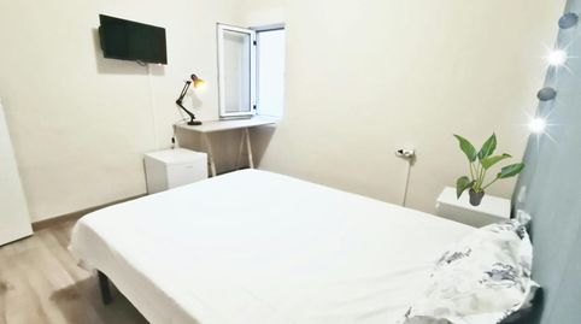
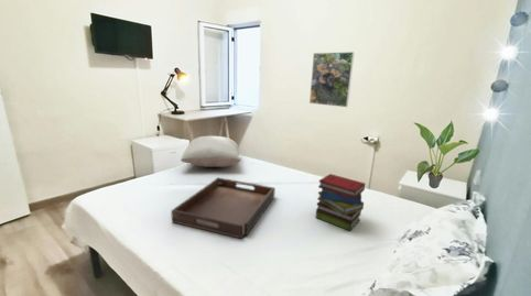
+ serving tray (228, 202)
+ pillow (213, 150)
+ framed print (329, 79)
+ book (339, 200)
